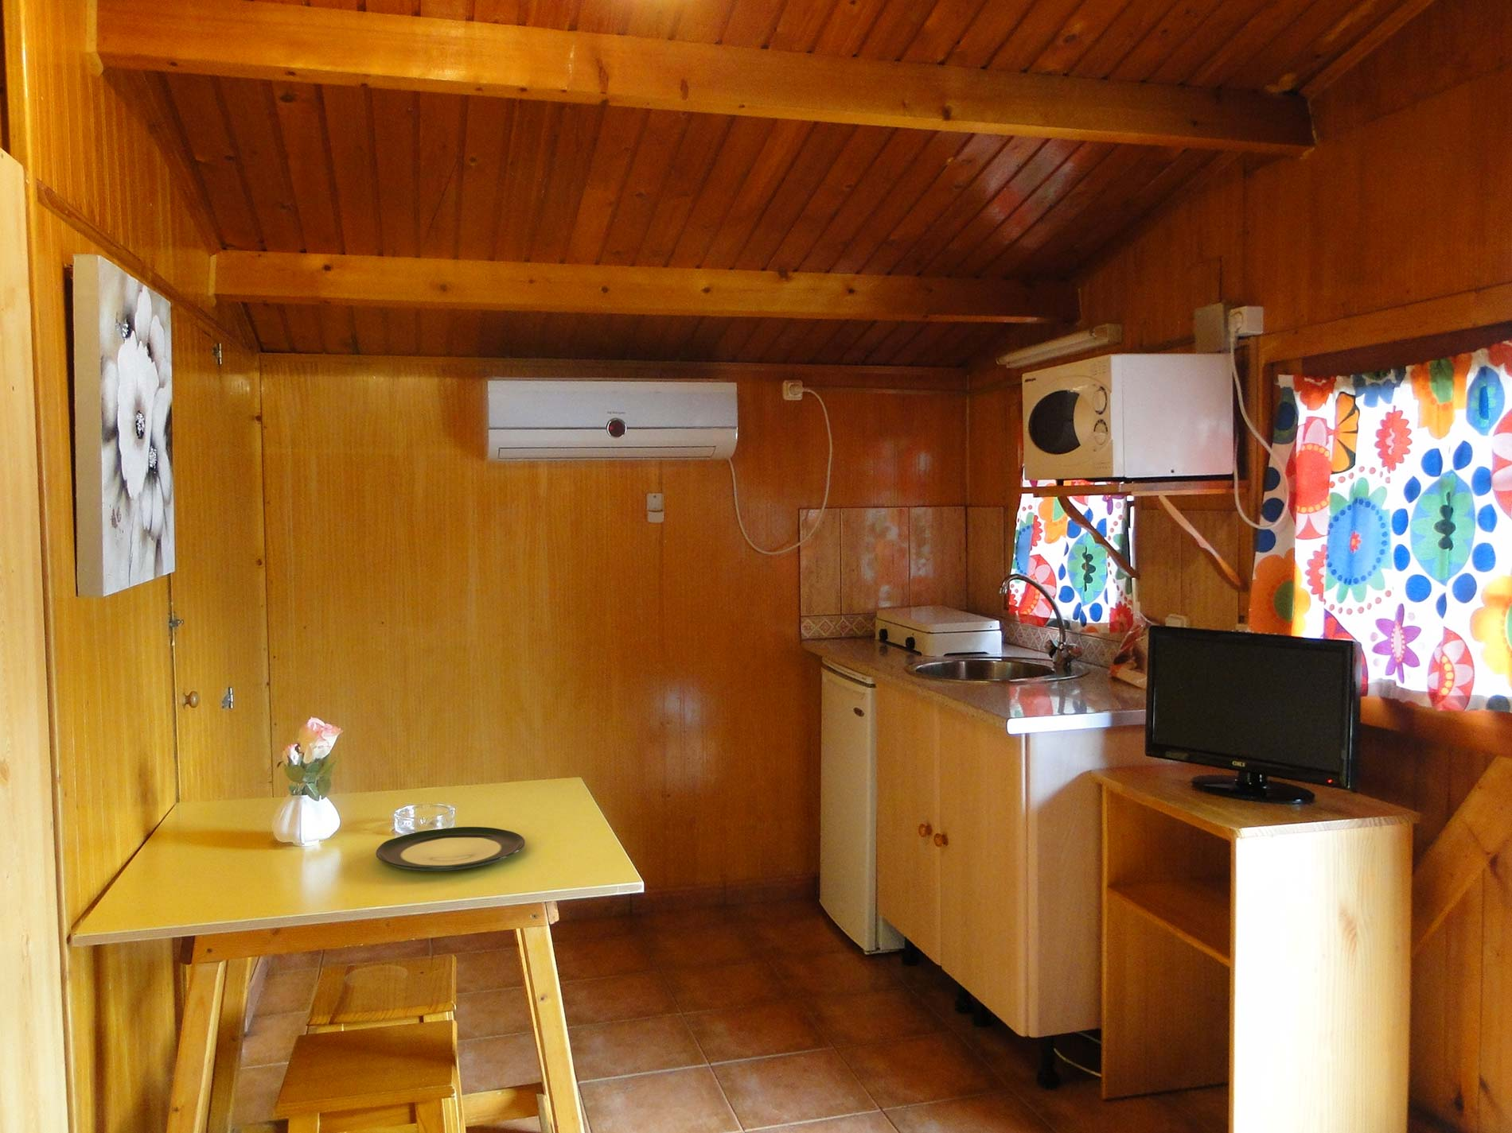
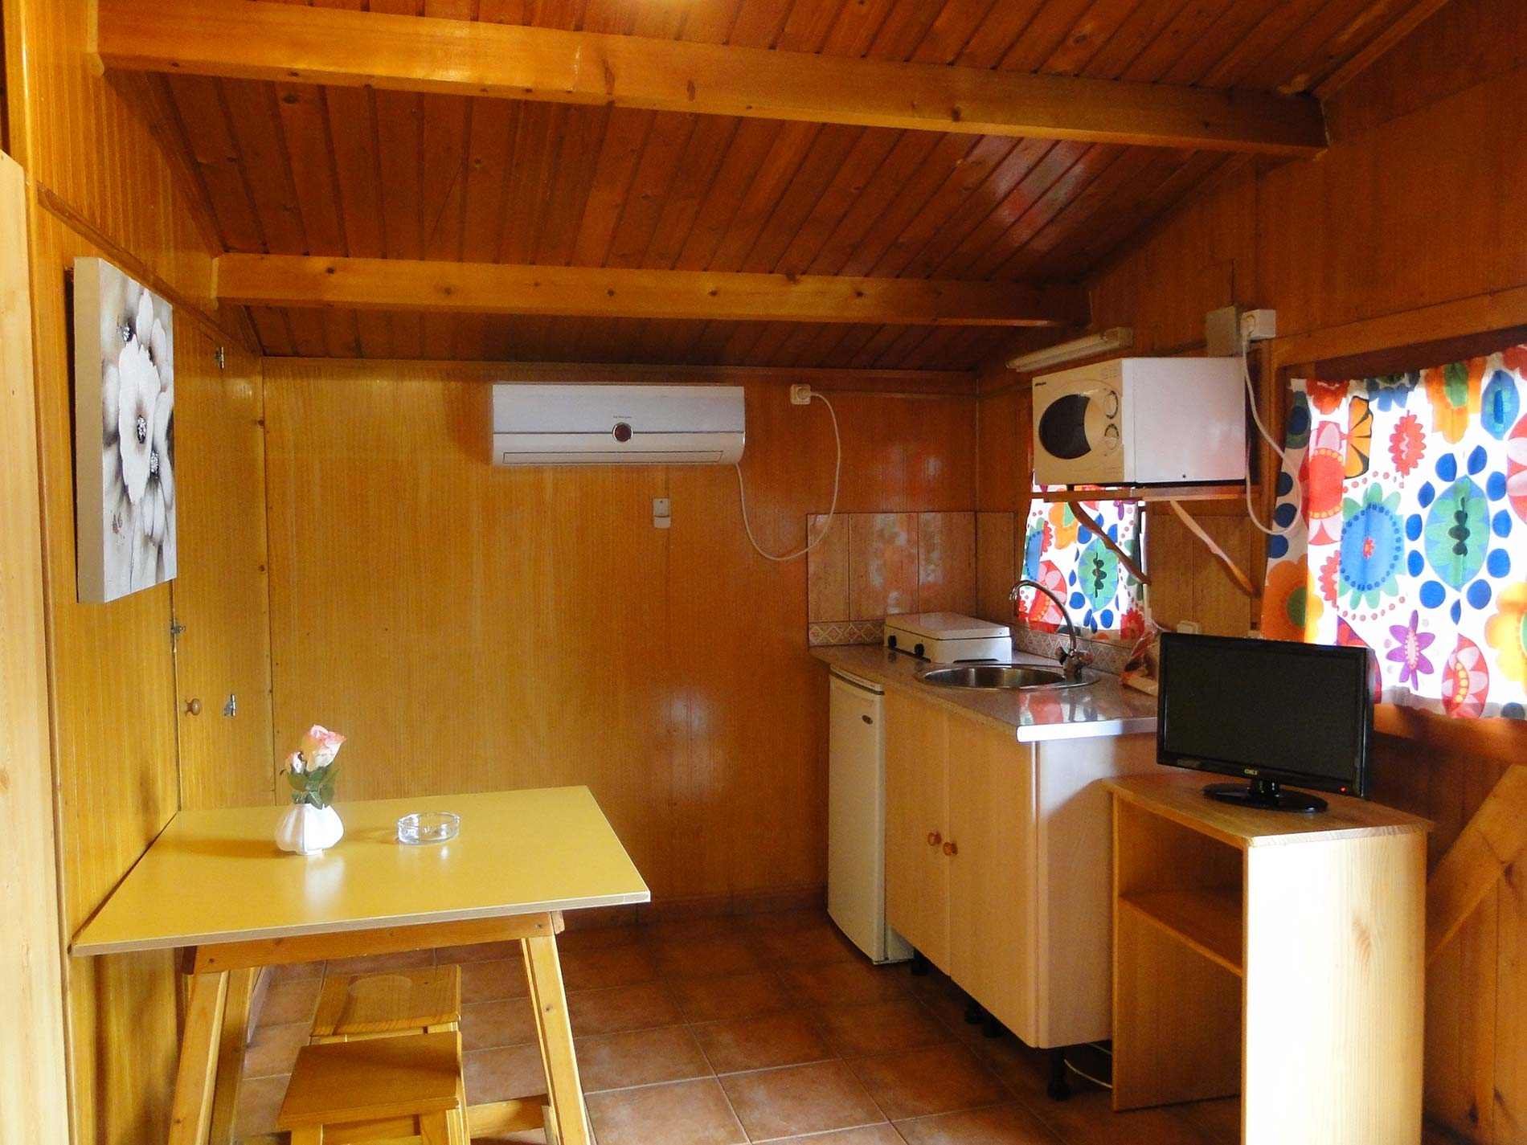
- plate (451, 851)
